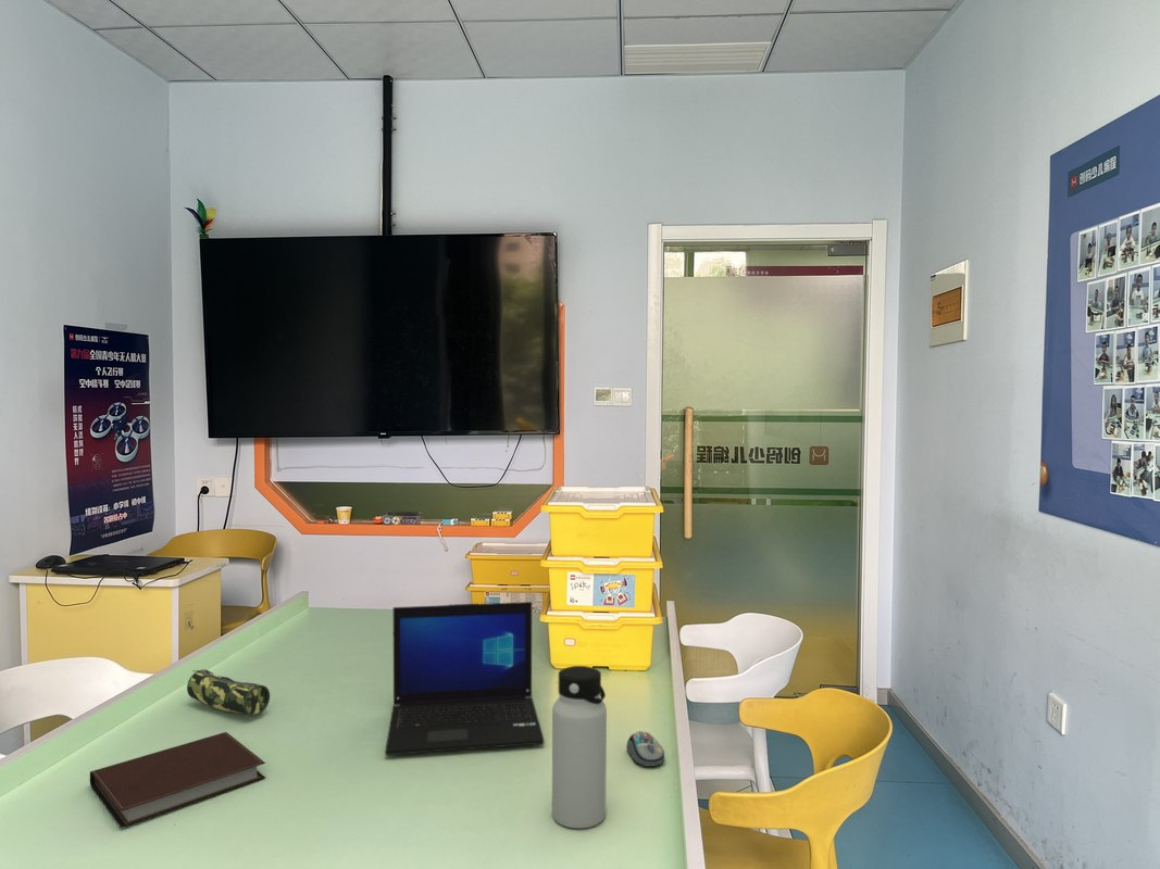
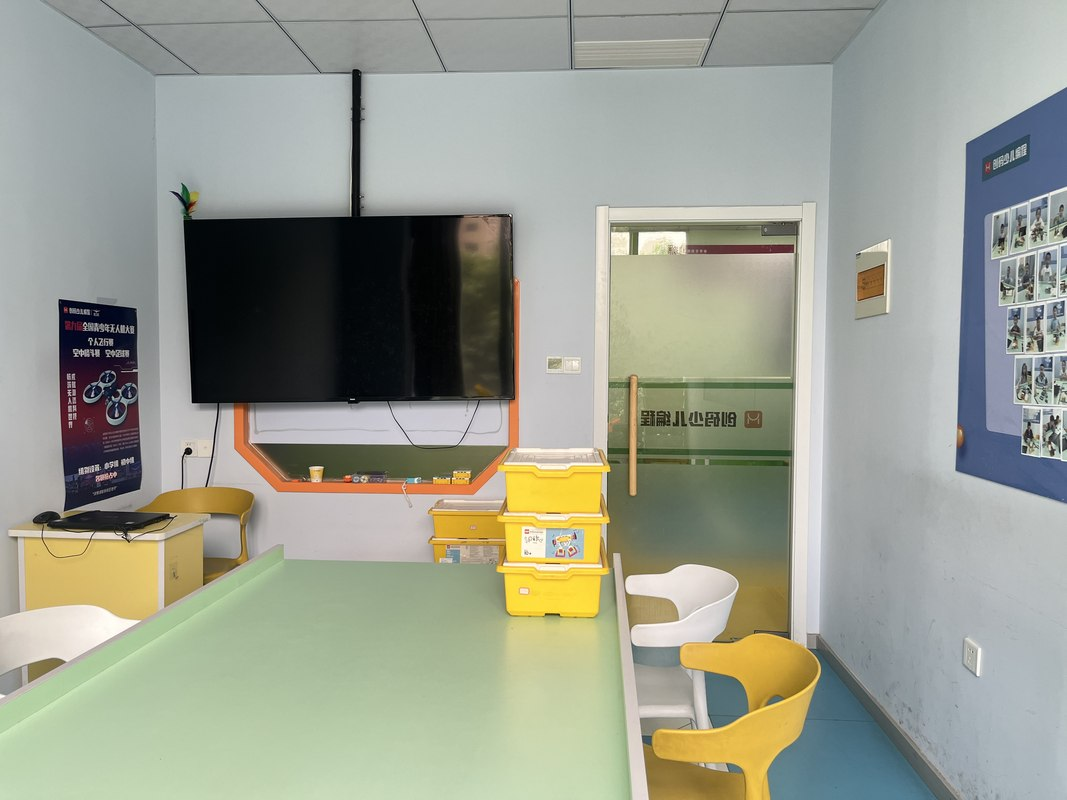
- laptop (464, 672)
- computer mouse (645, 746)
- pencil case (226, 692)
- water bottle (578, 743)
- notebook (178, 773)
